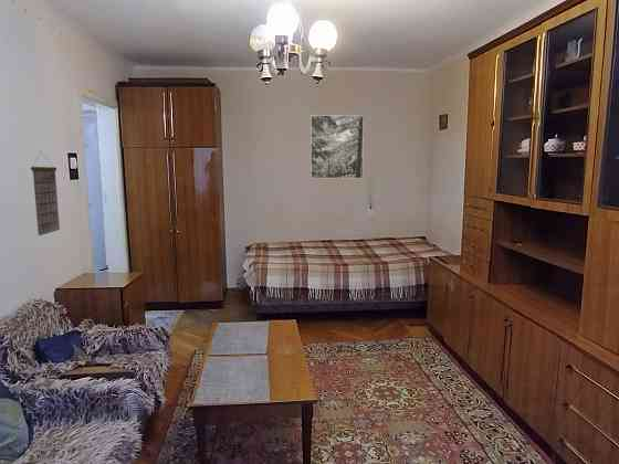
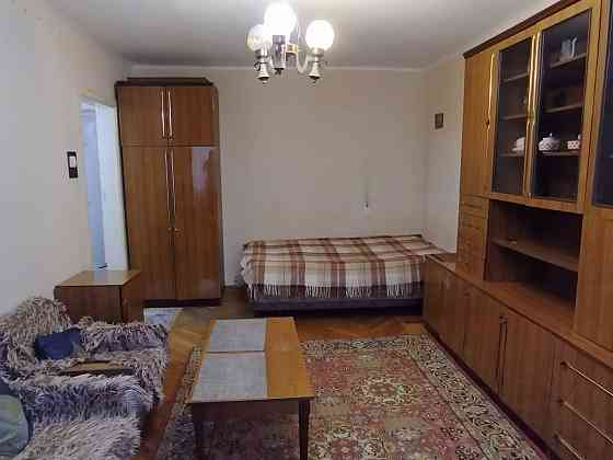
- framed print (336, 147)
- calendar (45, 192)
